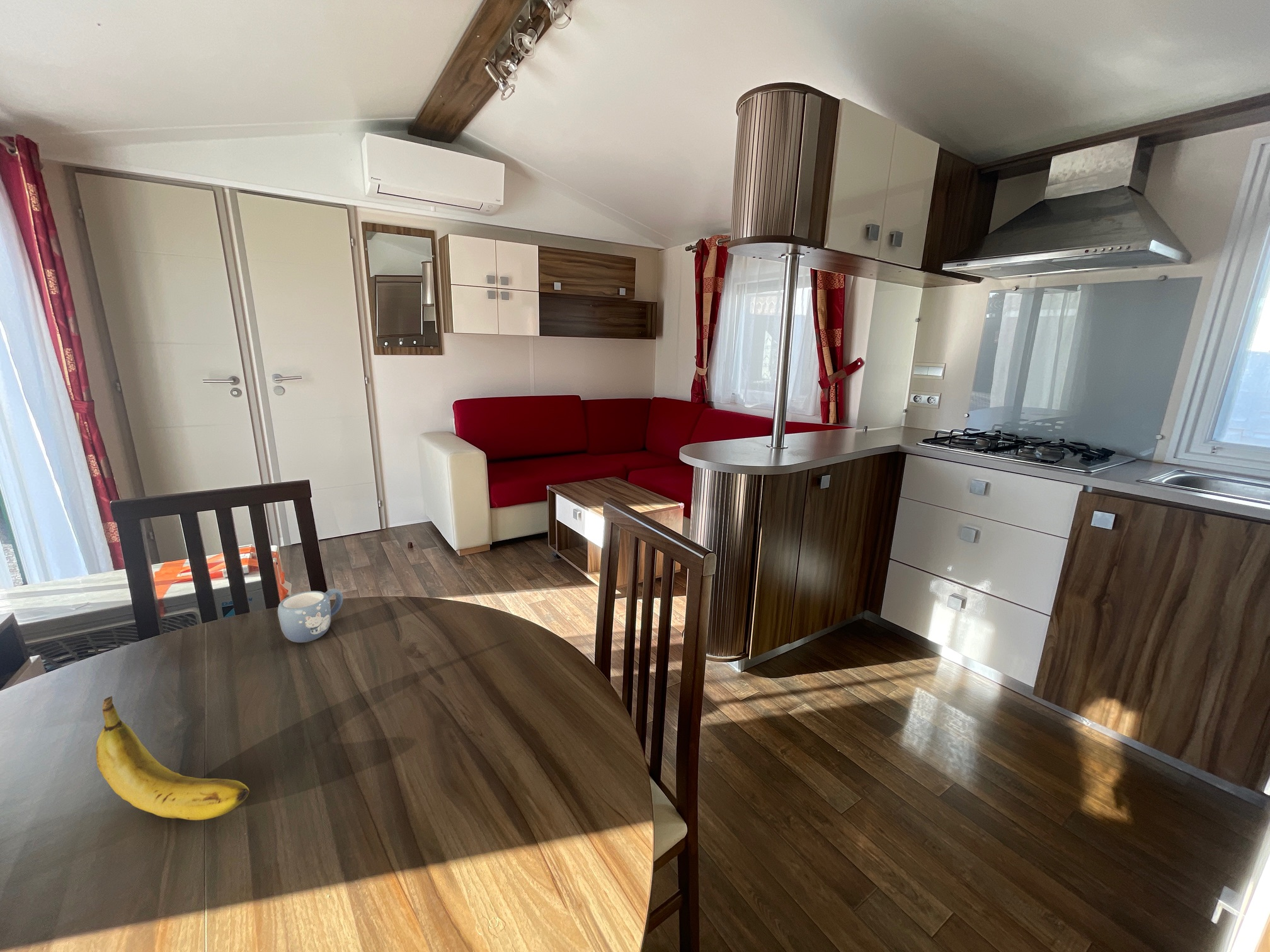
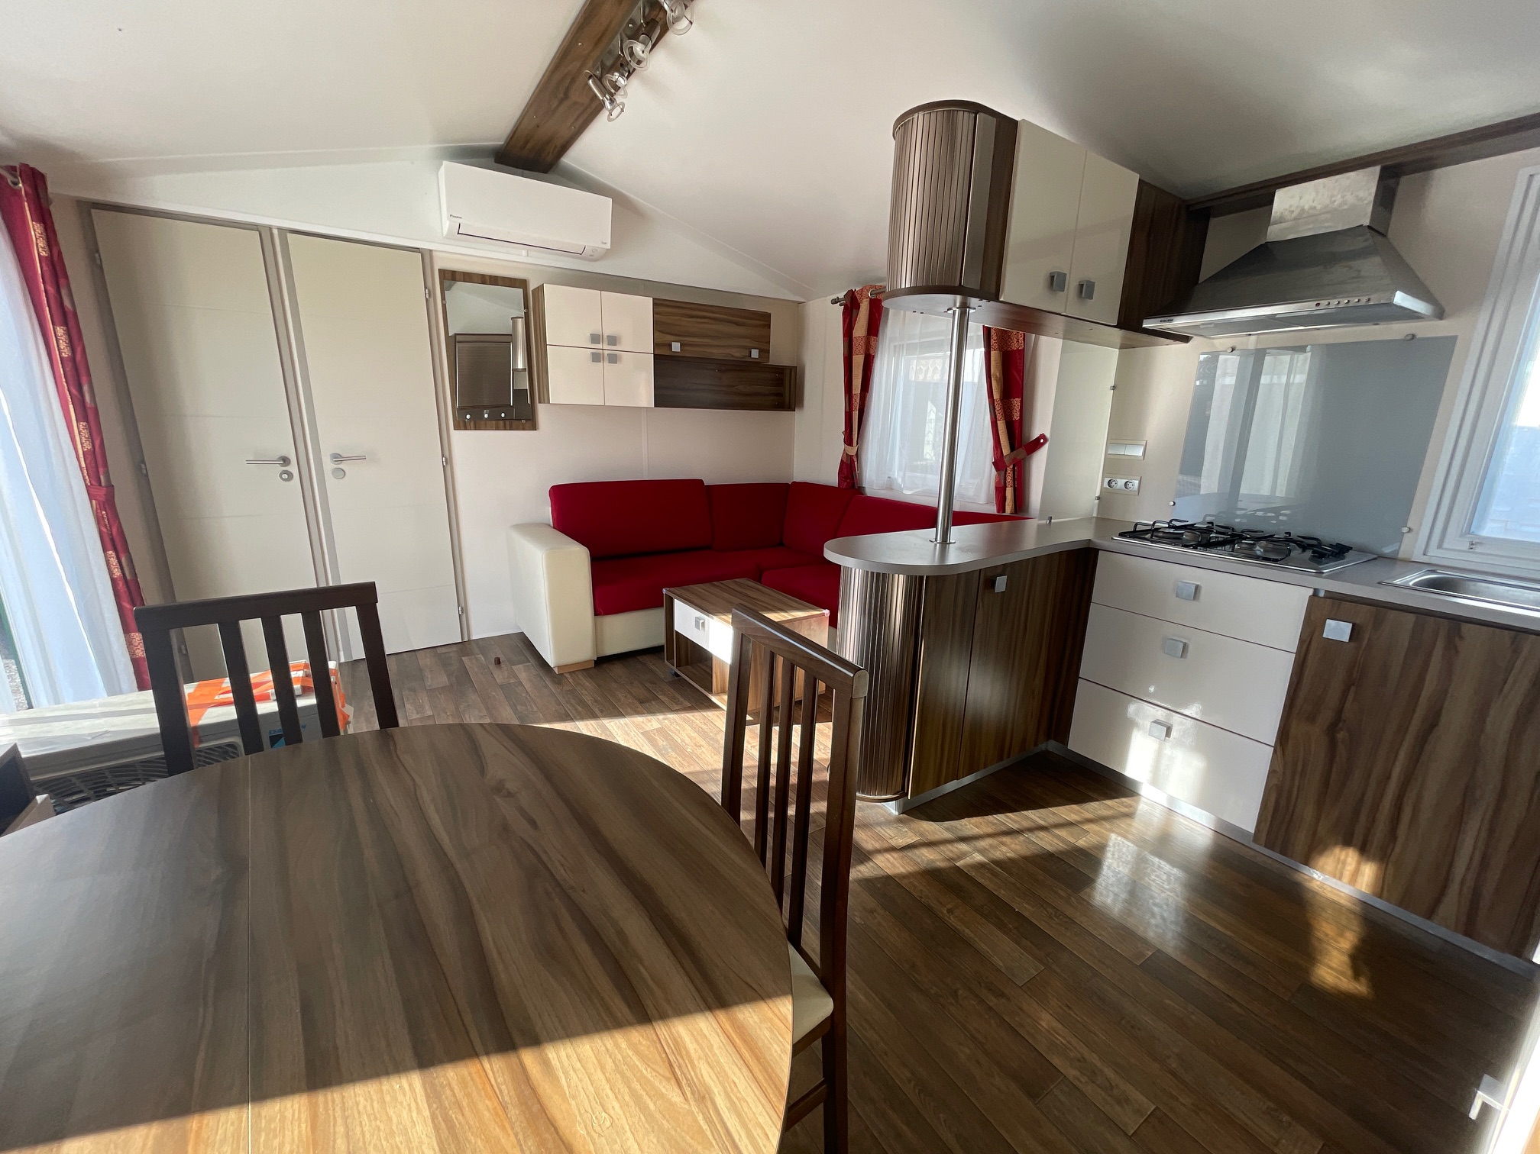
- fruit (165, 767)
- mug (314, 613)
